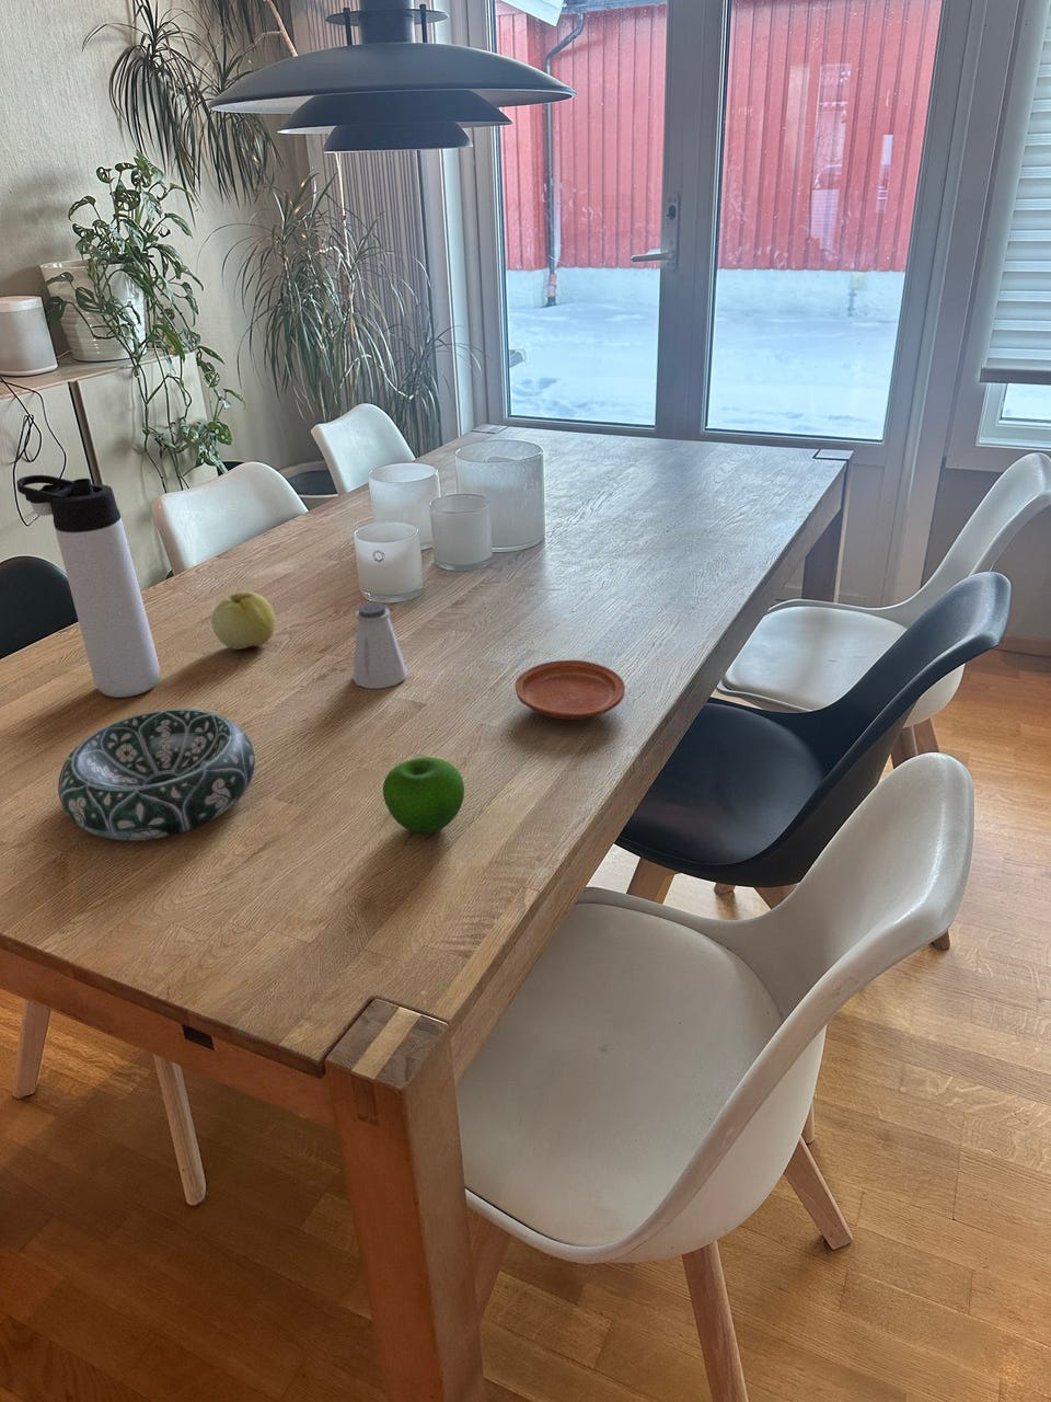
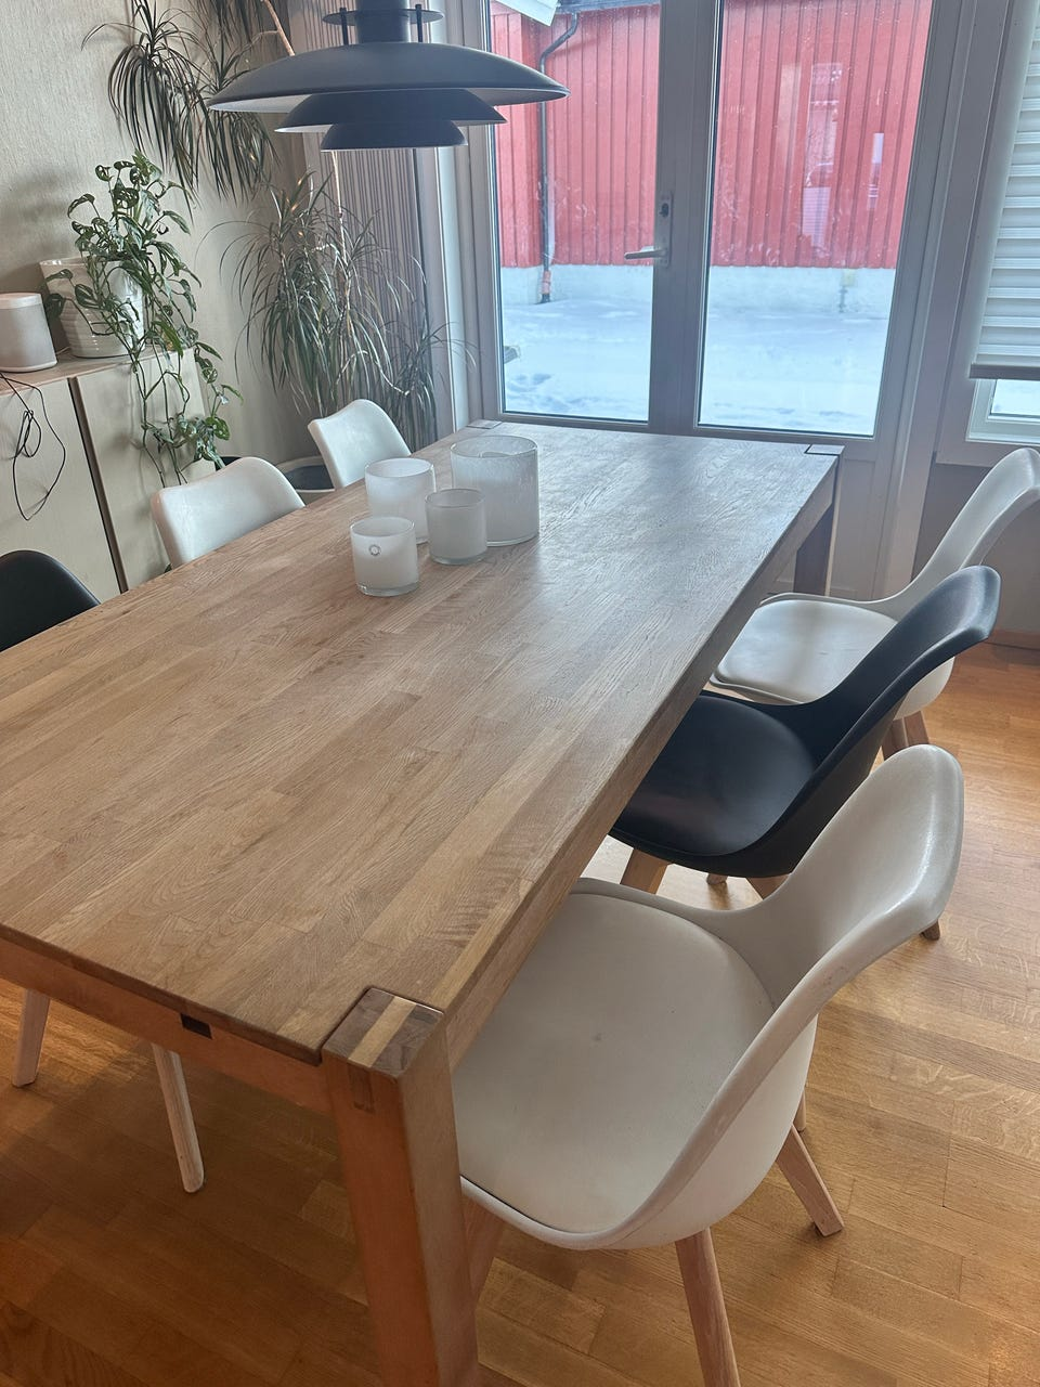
- apple (243, 620)
- thermos bottle (91, 587)
- apple (425, 796)
- plate (571, 694)
- decorative bowl (159, 772)
- saltshaker (375, 641)
